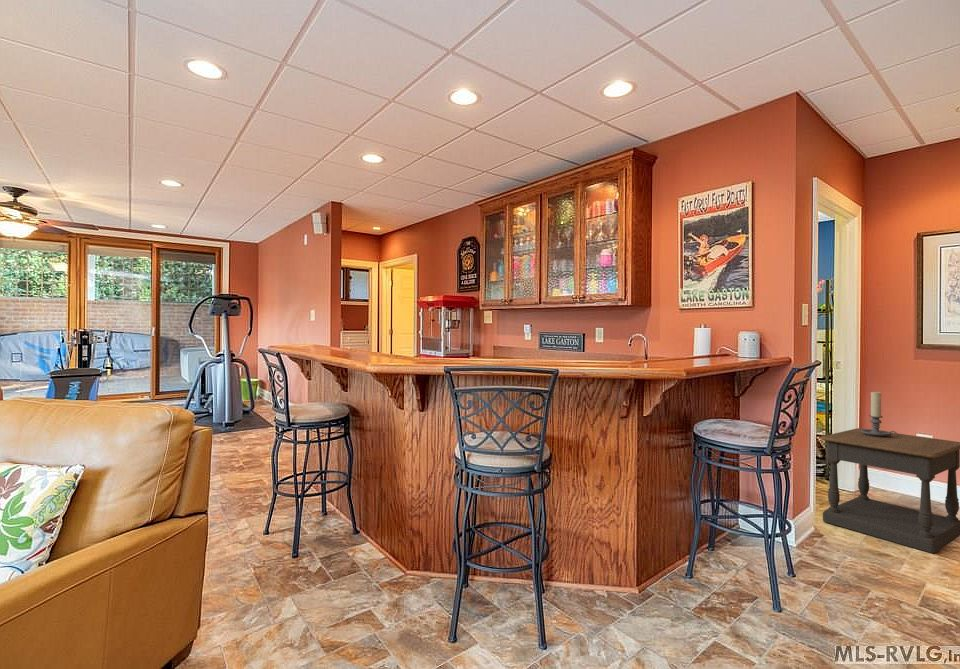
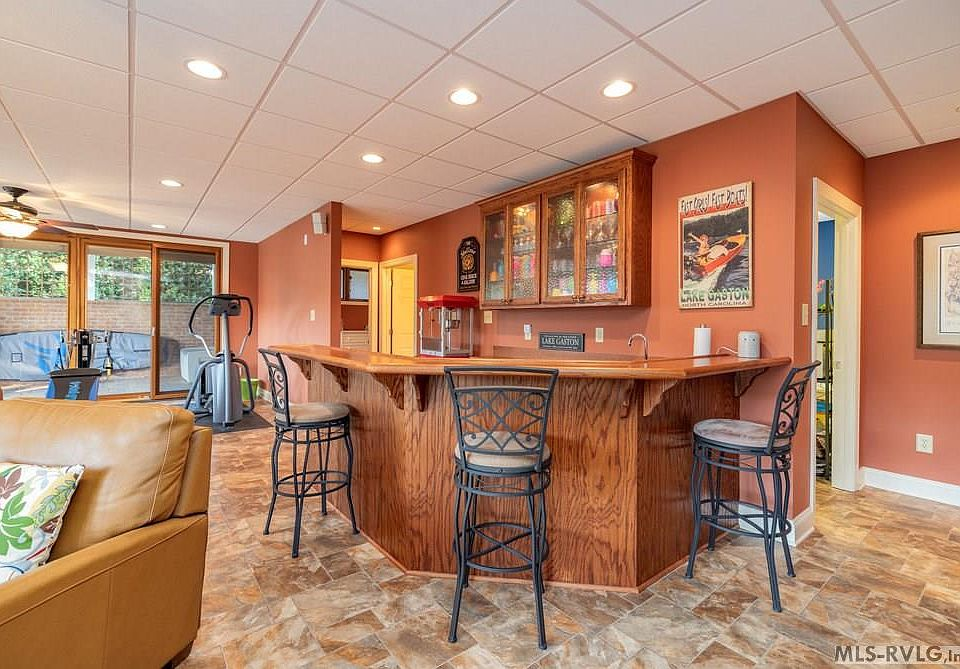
- candle holder (878, 413)
- side table (894, 470)
